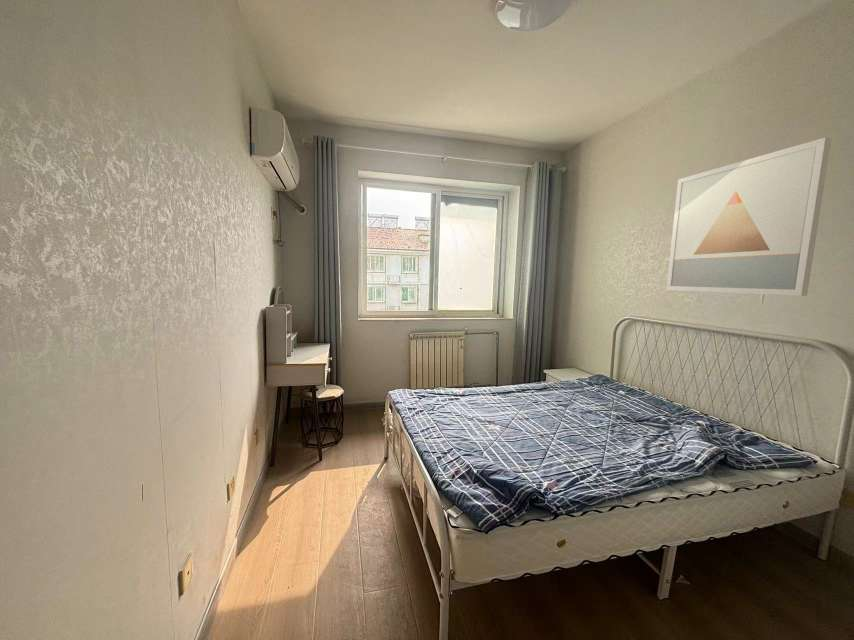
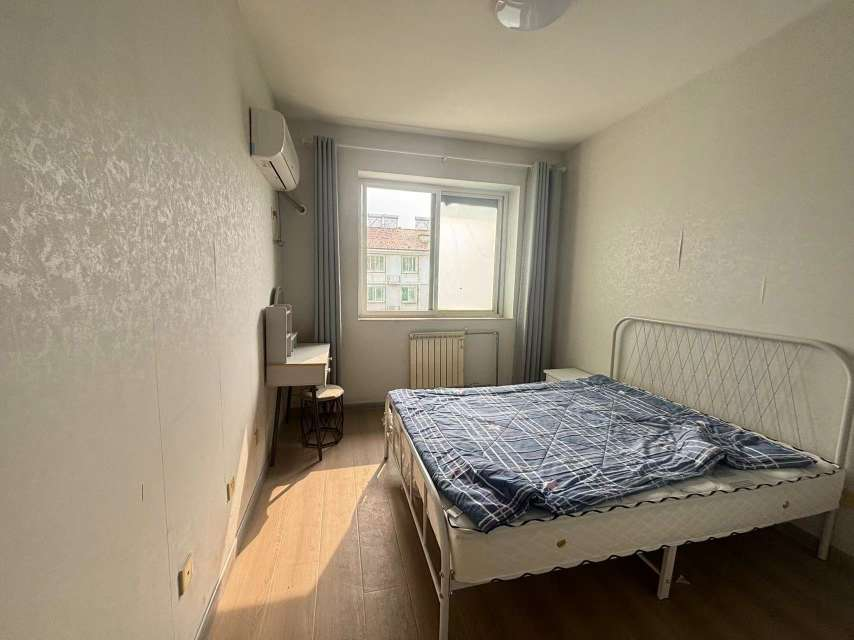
- wall art (732, 228)
